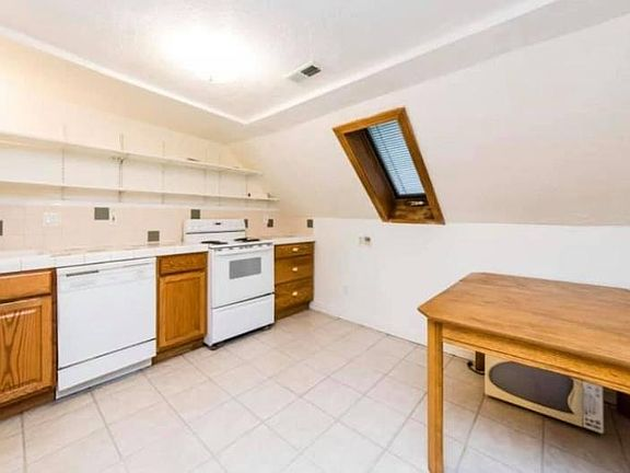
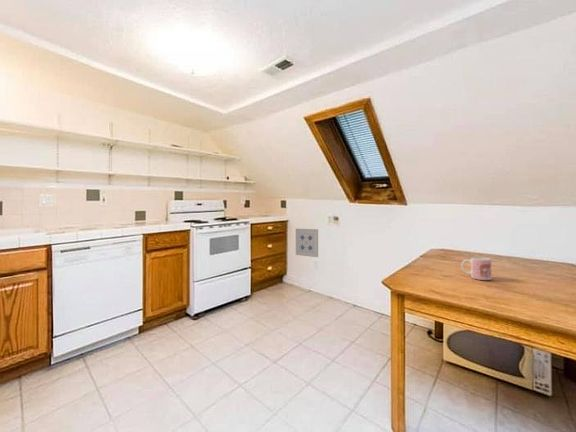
+ wall art (306, 242)
+ mug (477, 267)
